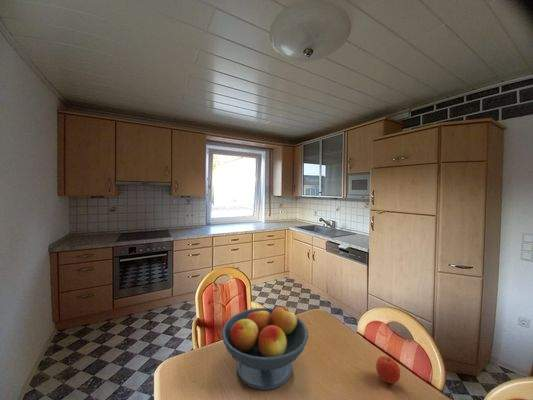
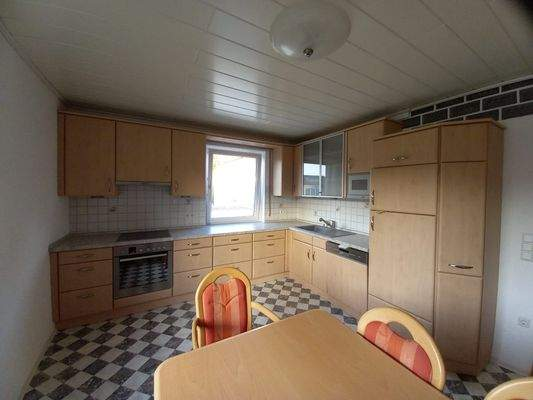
- fruit bowl (264, 341)
- apple (387, 369)
